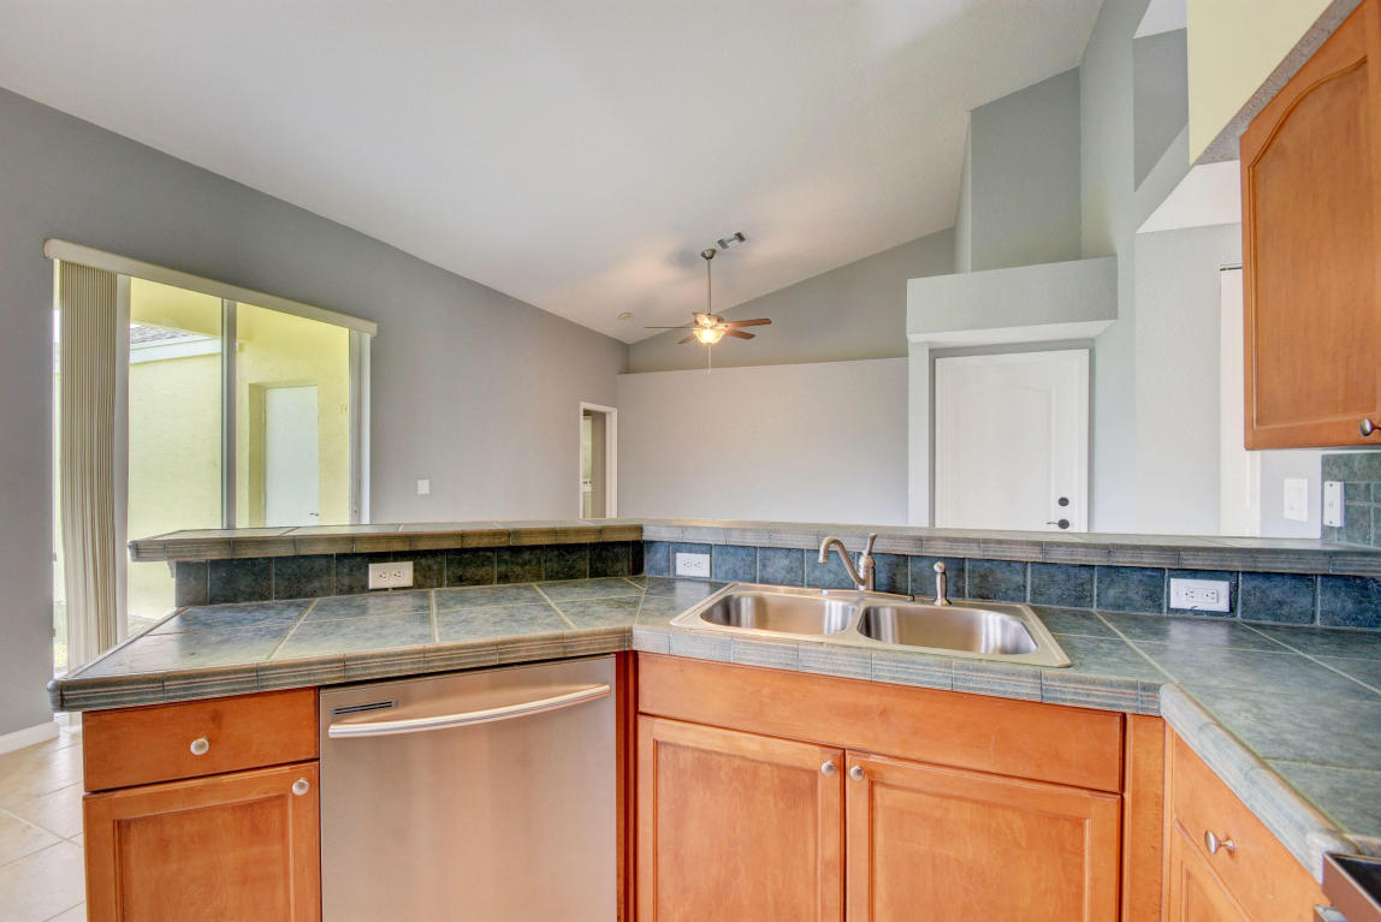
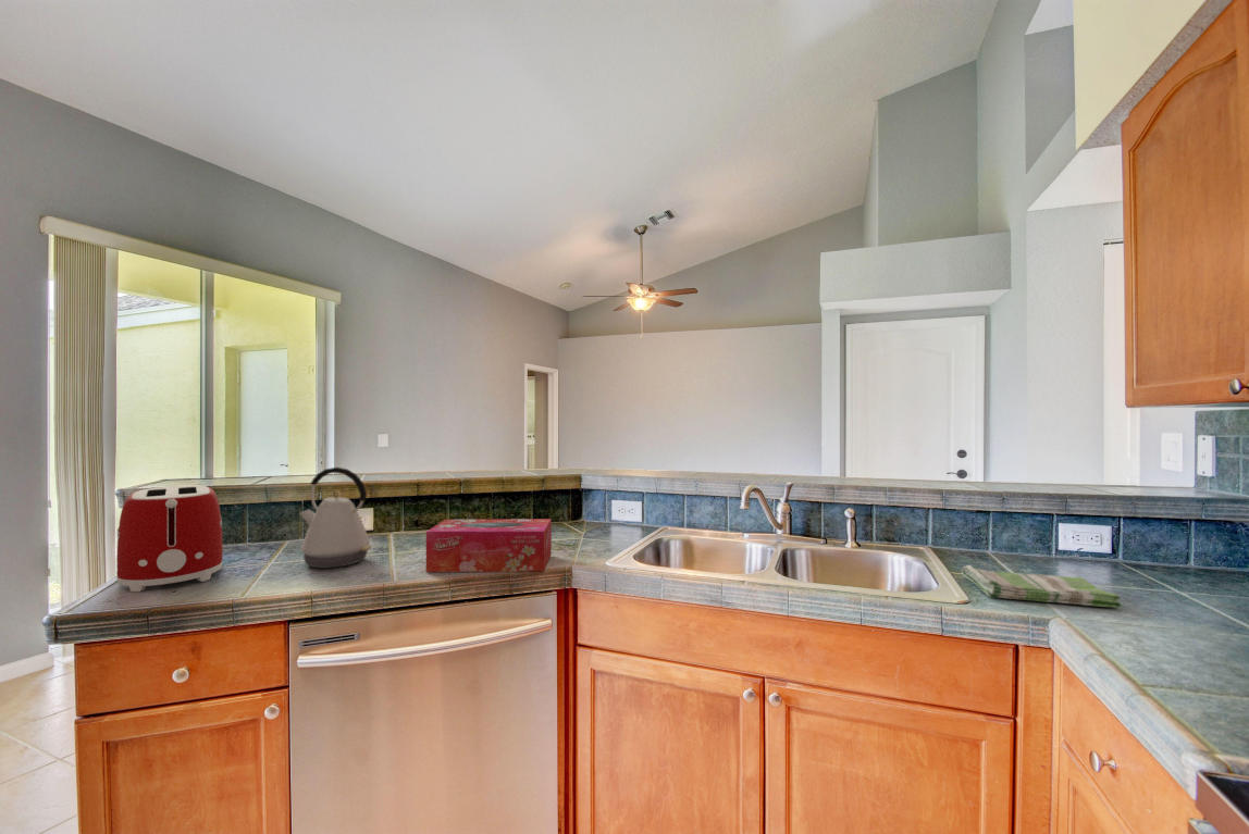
+ toaster (172, 532)
+ tissue box (492, 544)
+ dish towel (1034, 582)
+ kettle (334, 514)
